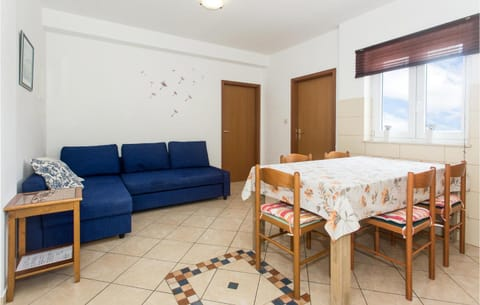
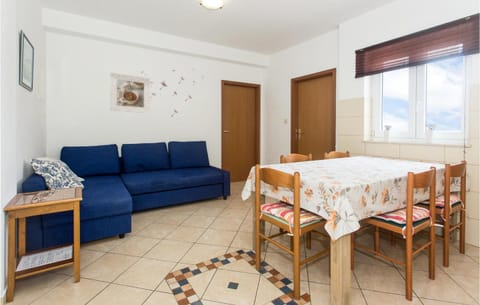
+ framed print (130, 94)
